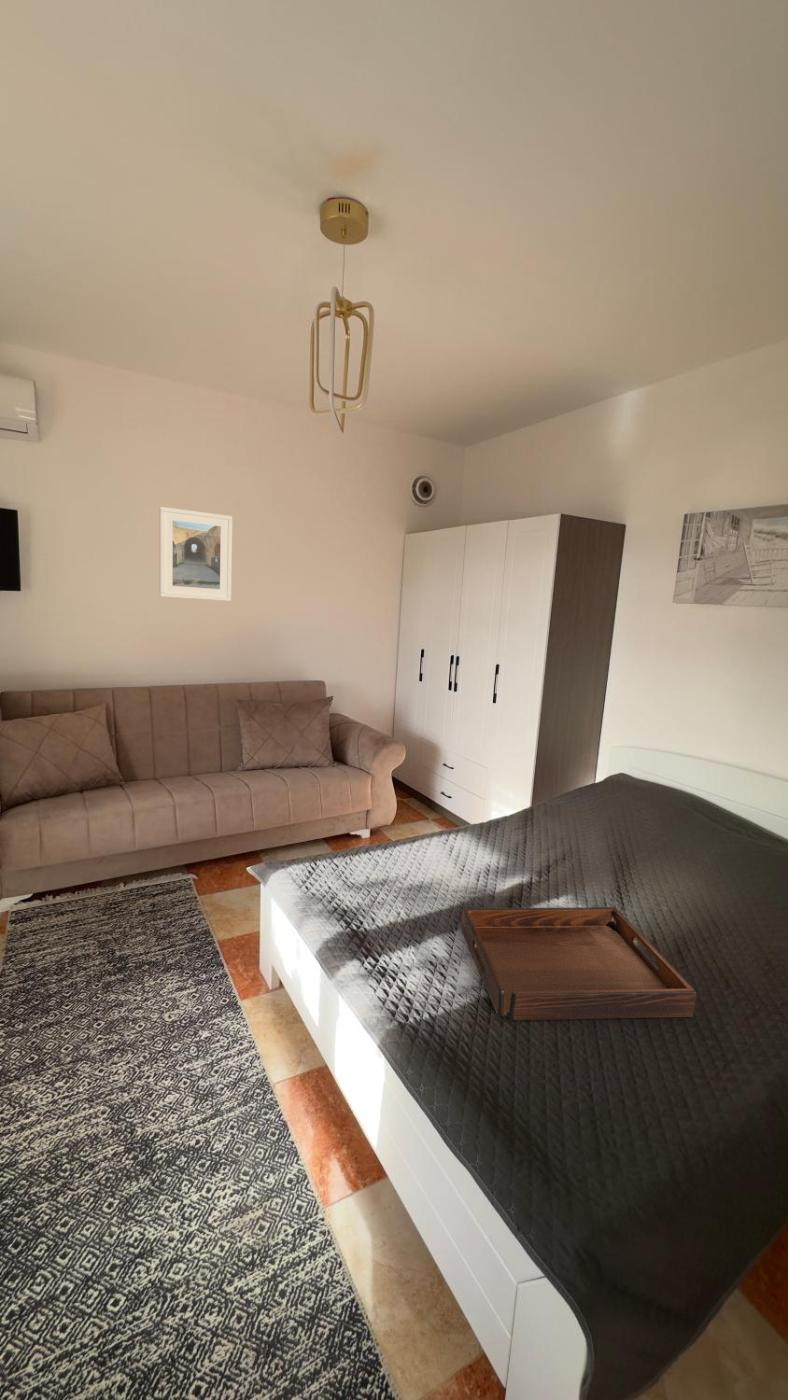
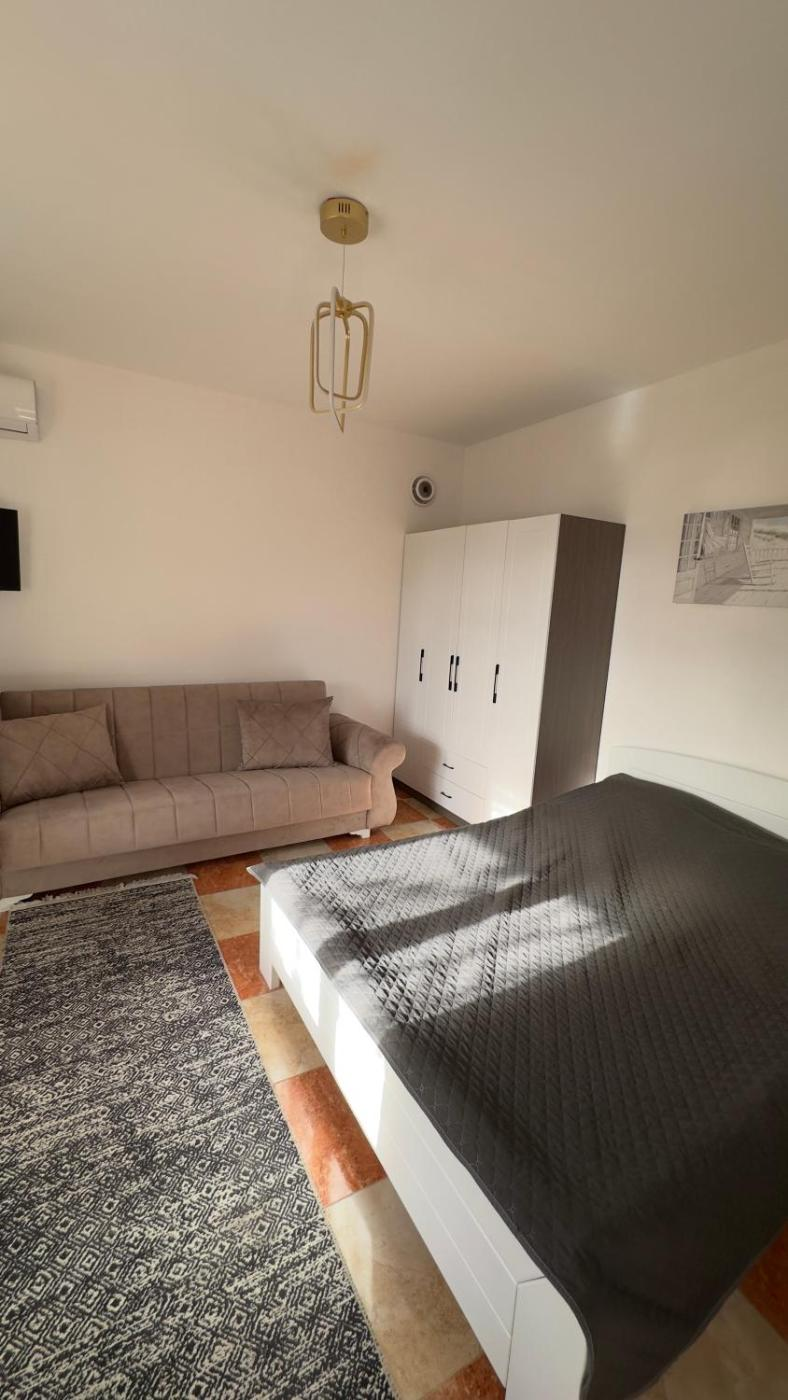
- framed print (196, 555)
- serving tray (565, 956)
